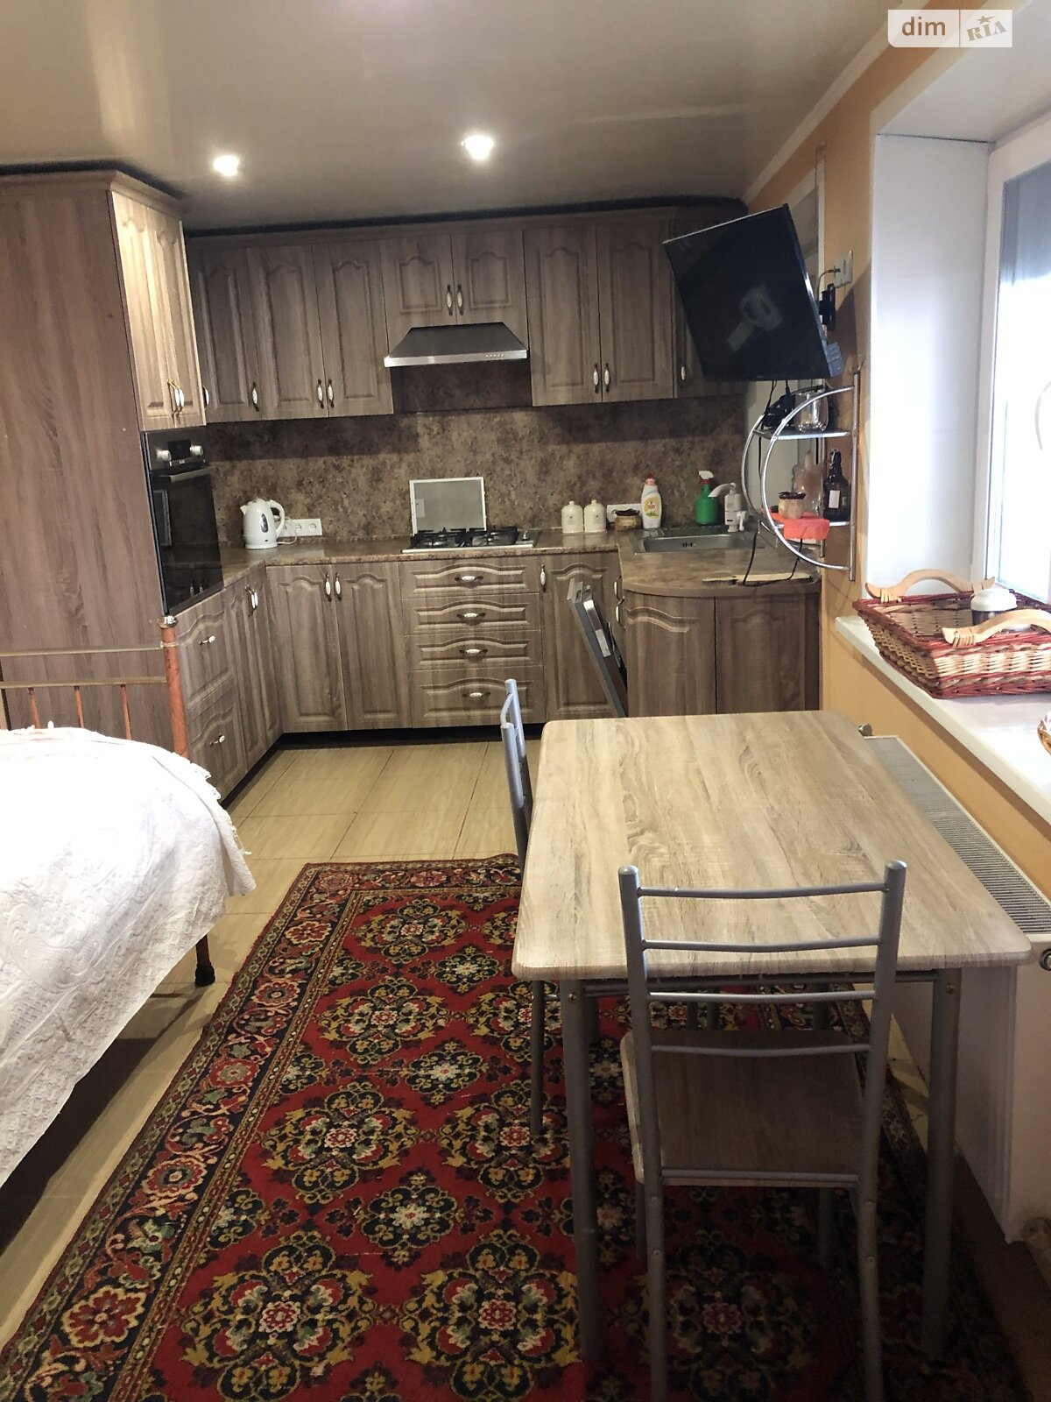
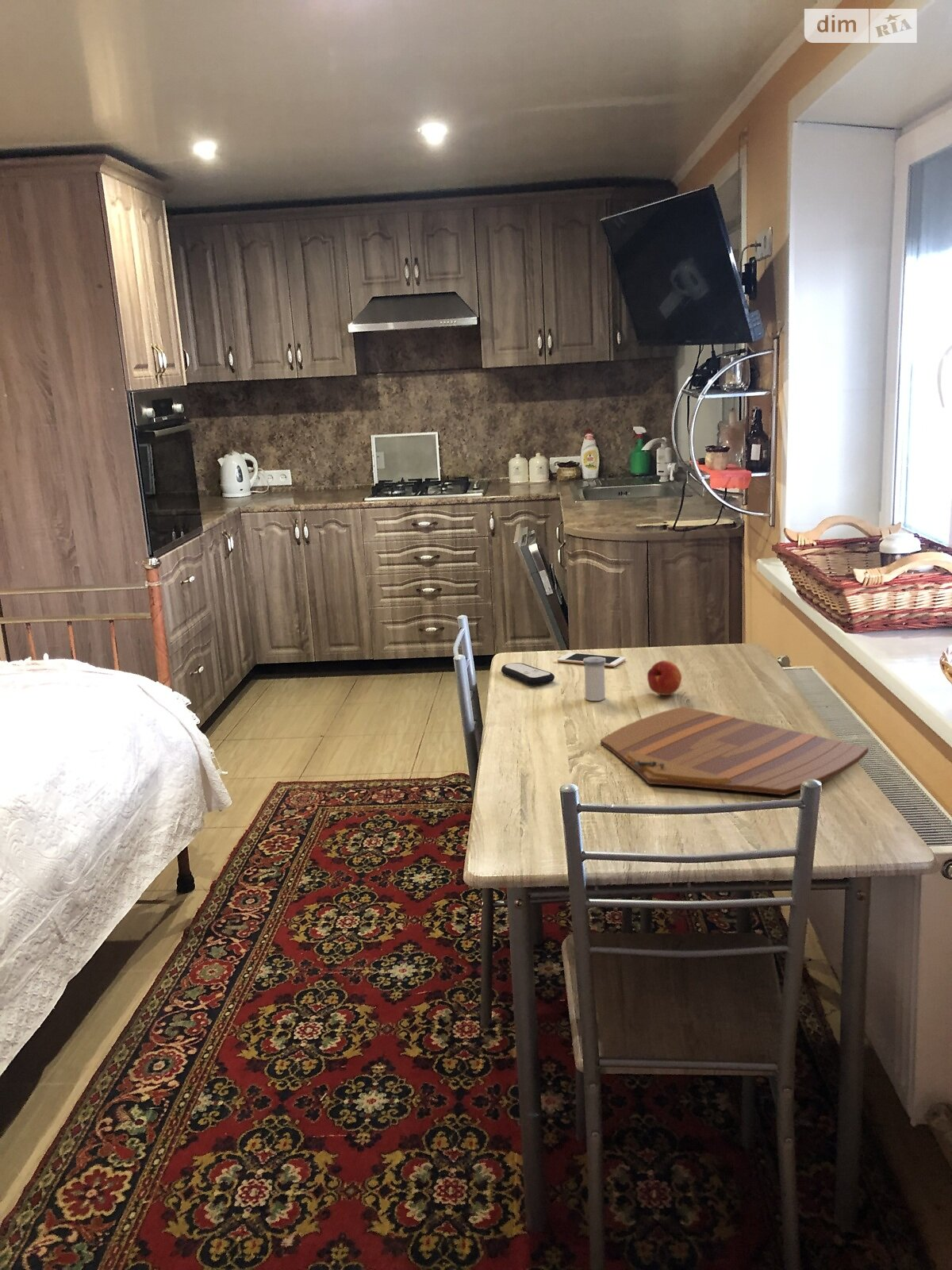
+ cutting board (712, 749)
+ fruit (664, 677)
+ remote control (526, 673)
+ cell phone (591, 656)
+ salt shaker (594, 679)
